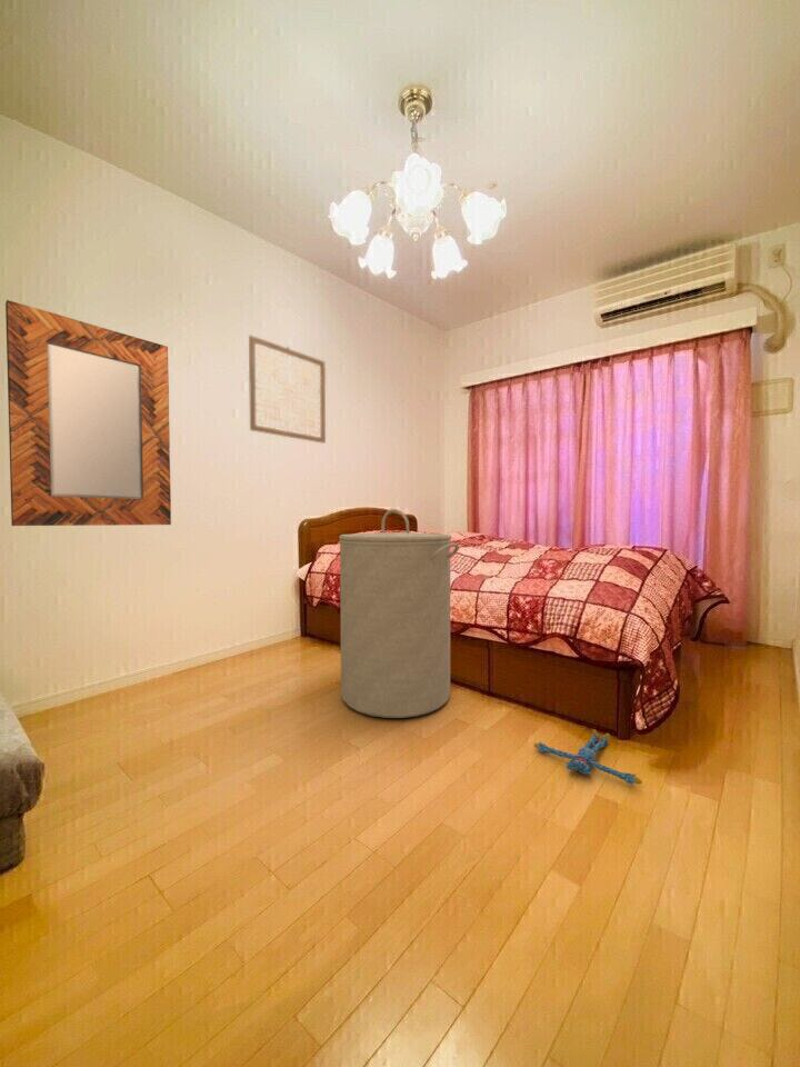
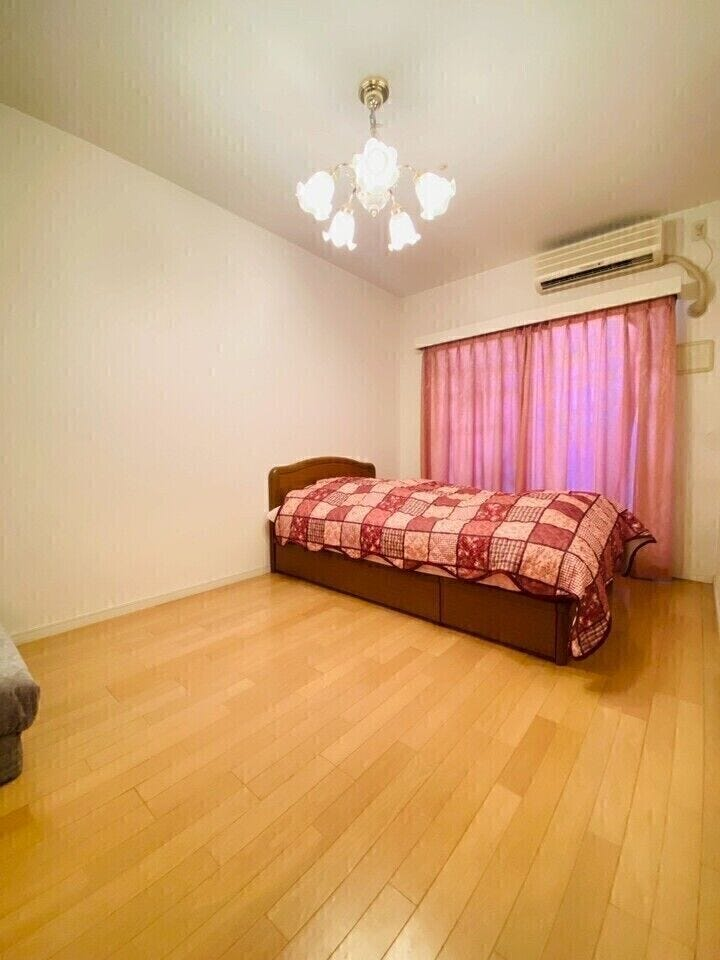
- home mirror (98, 427)
- wall art (290, 390)
- laundry hamper (396, 601)
- plush toy (590, 750)
